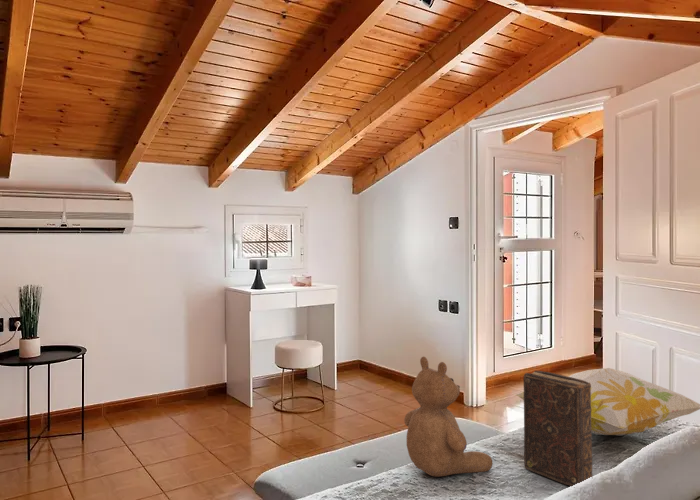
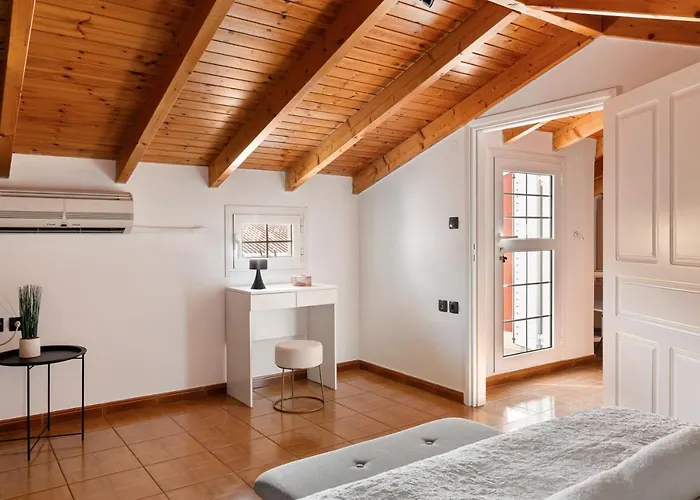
- decorative pillow (606, 400)
- book (557, 426)
- teddy bear (447, 413)
